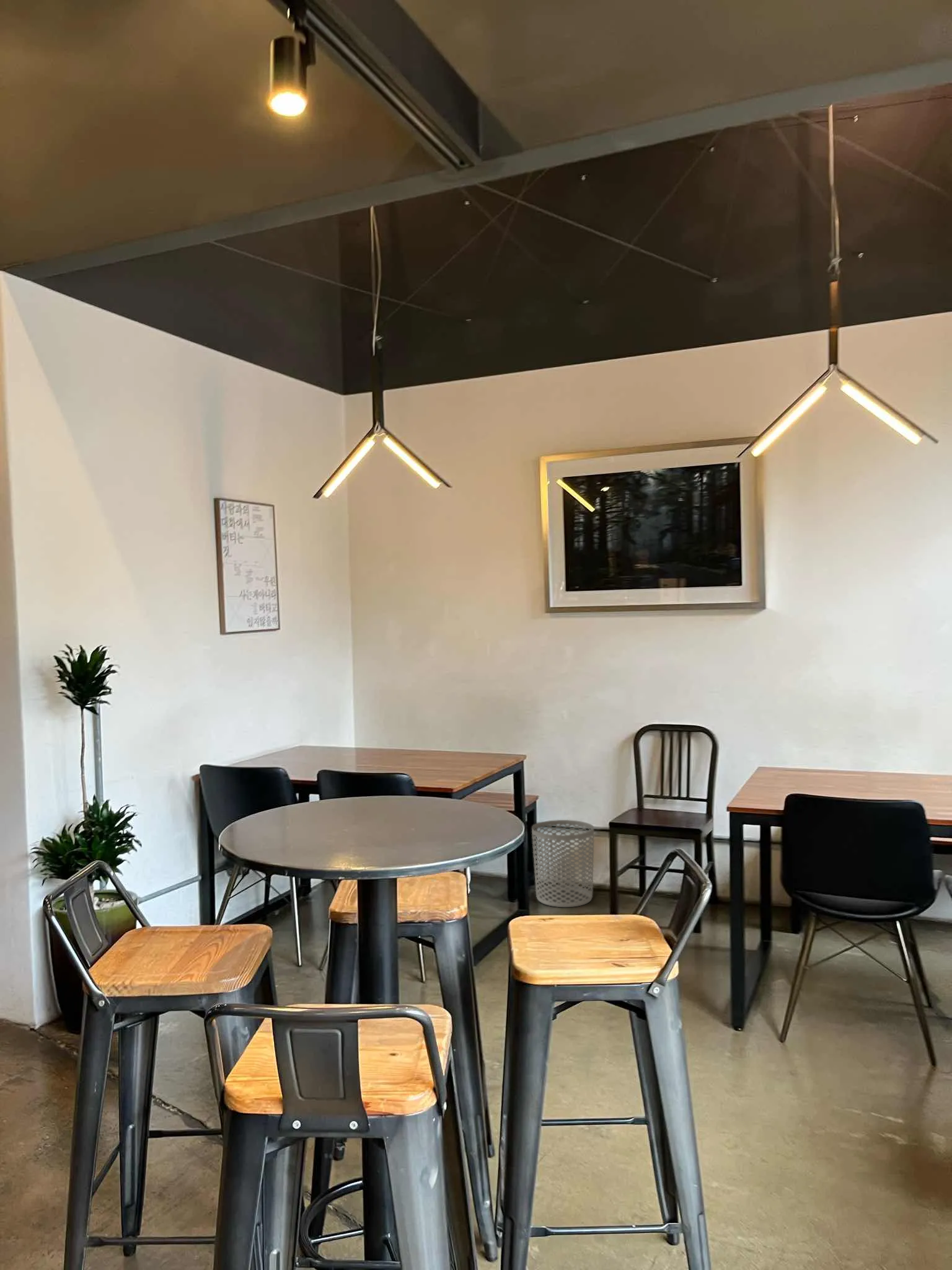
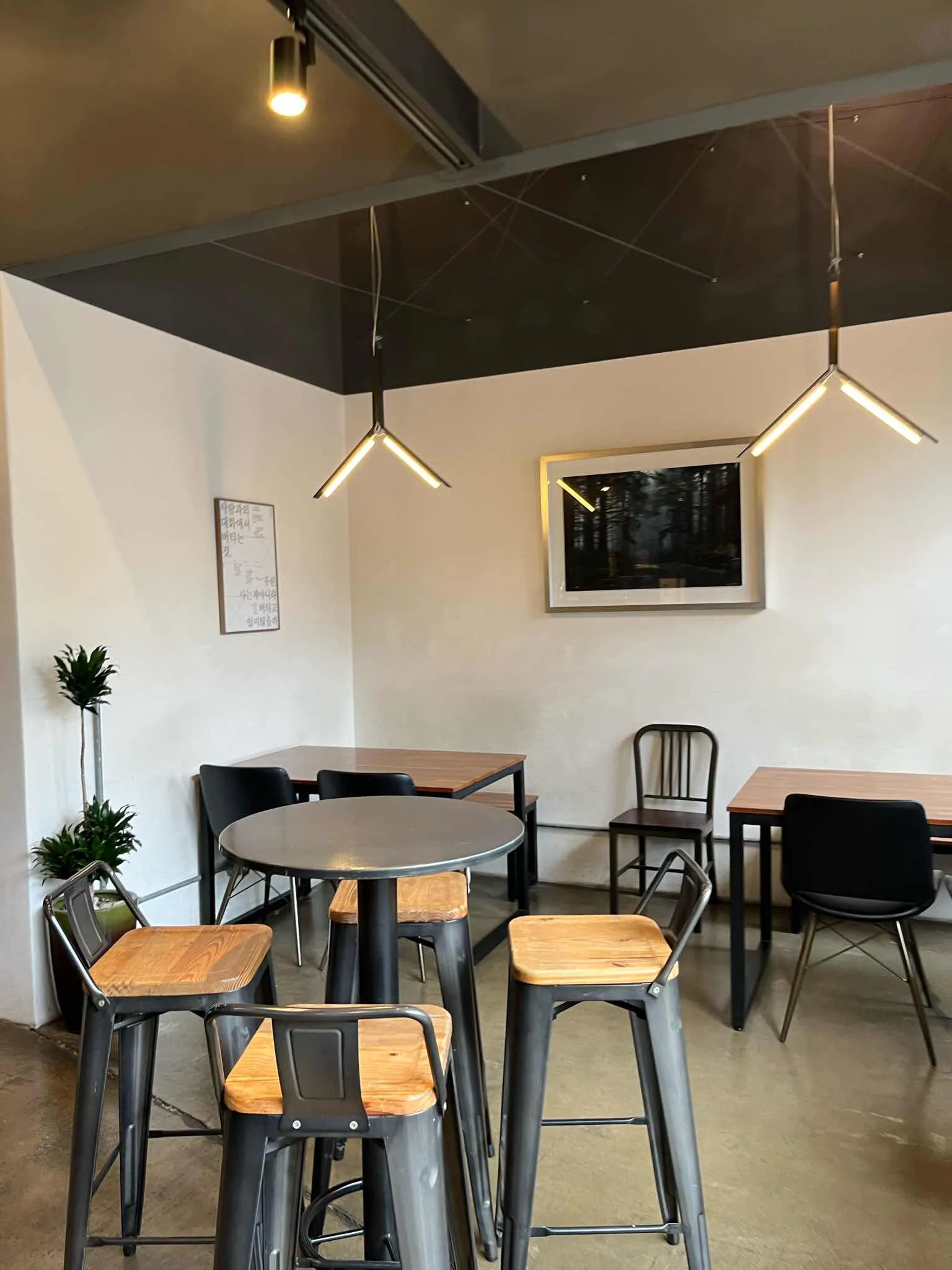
- waste bin (563, 863)
